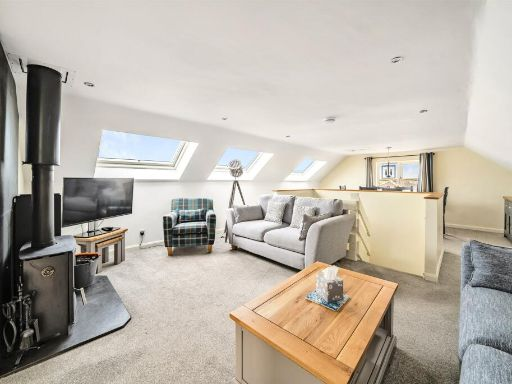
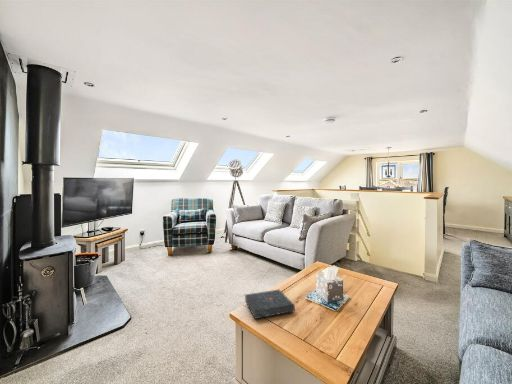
+ book (268, 302)
